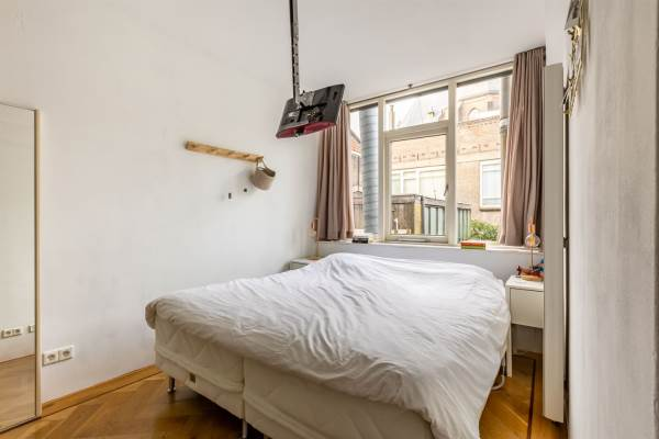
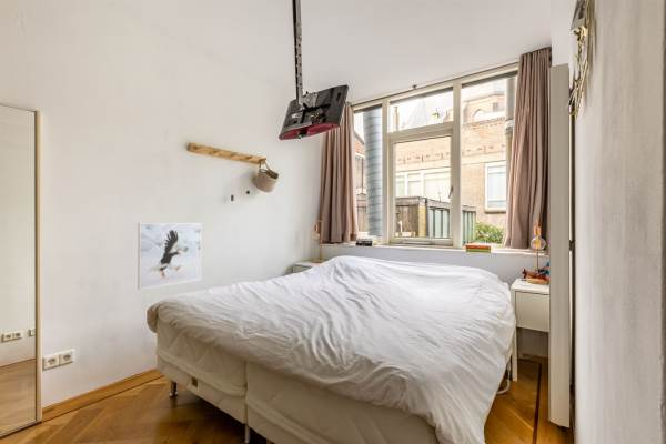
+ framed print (171, 253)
